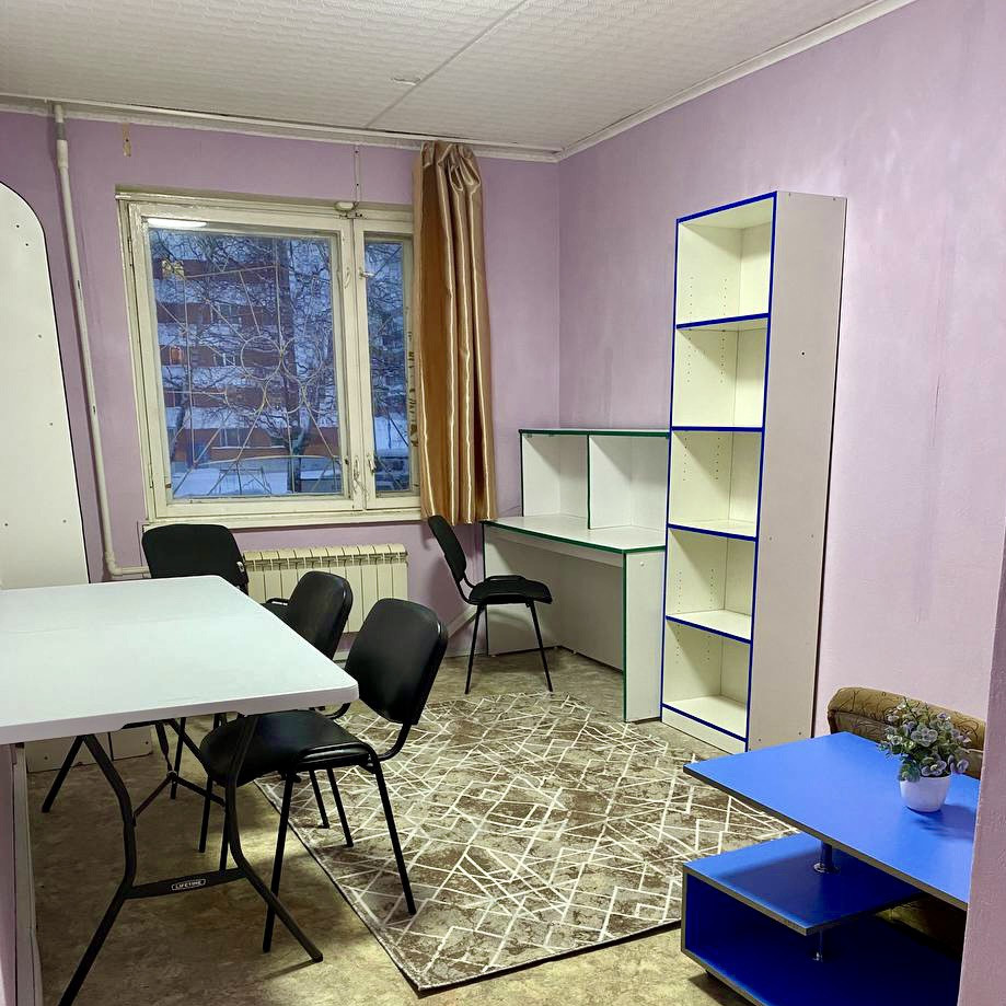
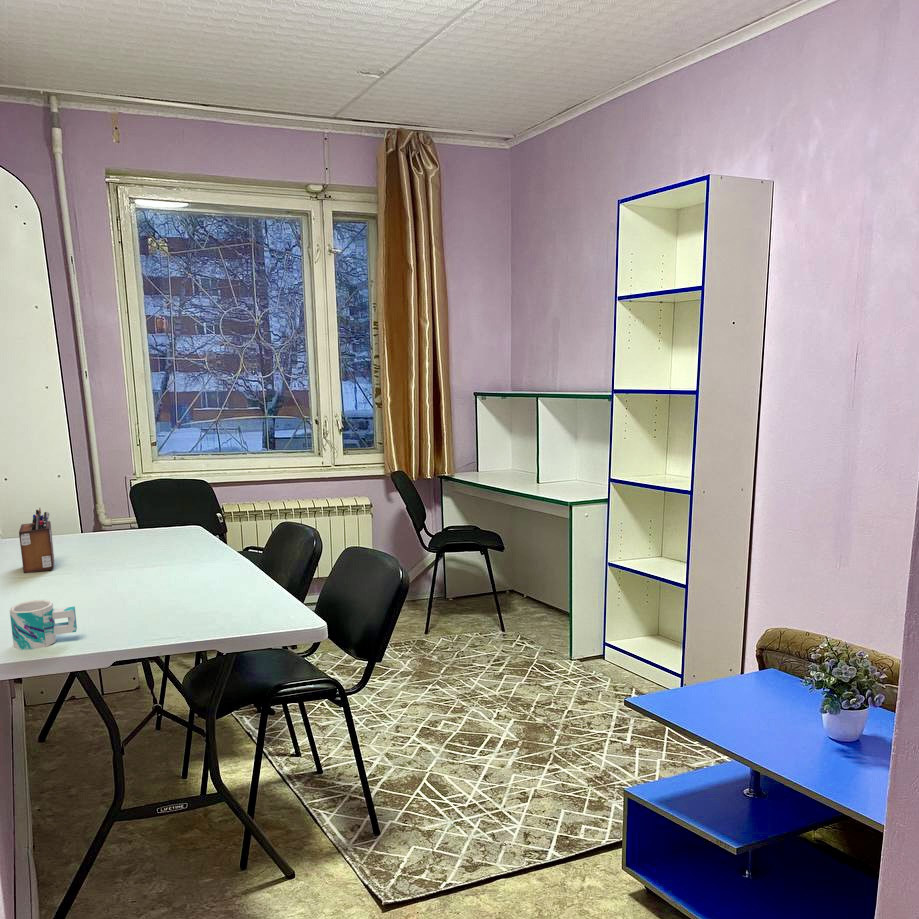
+ desk organizer (36, 539)
+ mug (44, 622)
